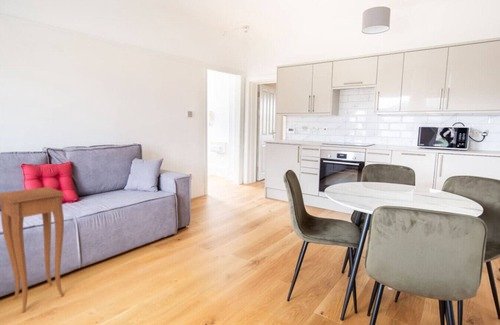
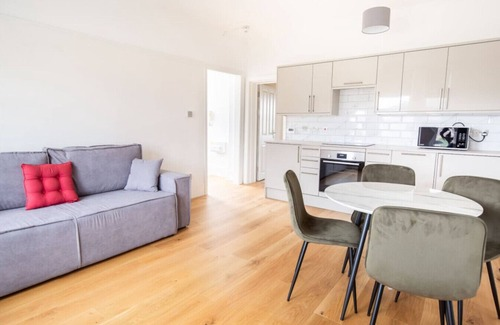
- side table (44, 246)
